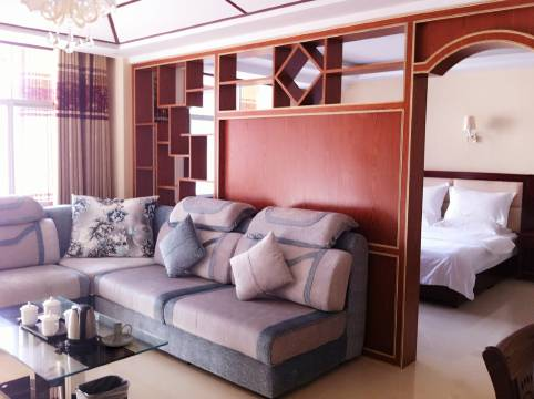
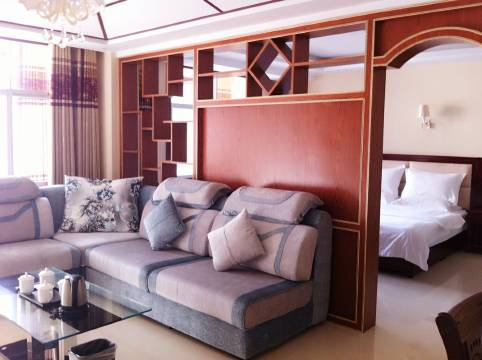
- candle holder (120, 332)
